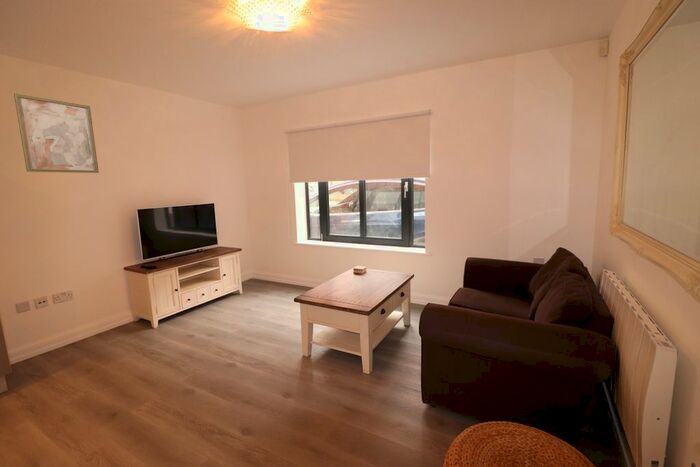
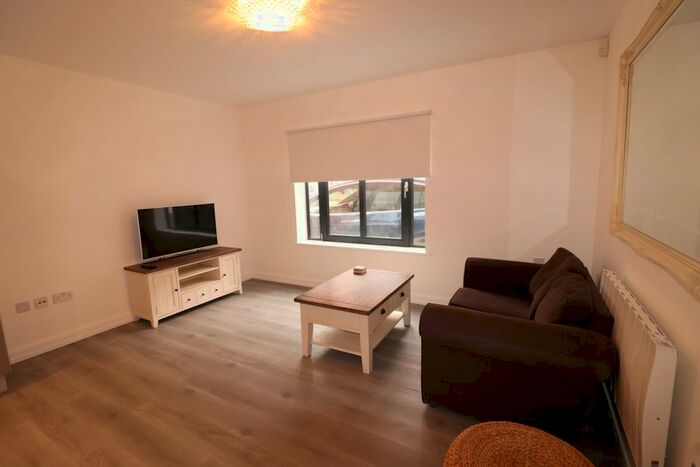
- wall art (60, 136)
